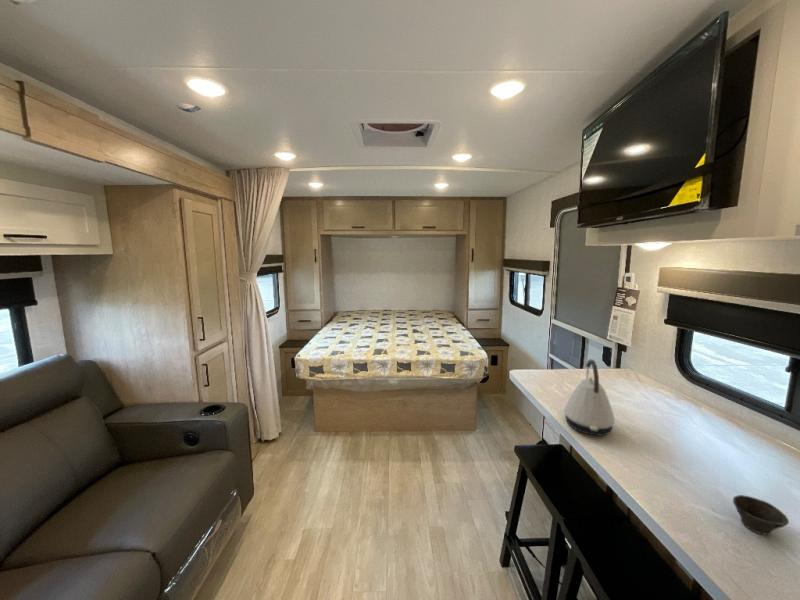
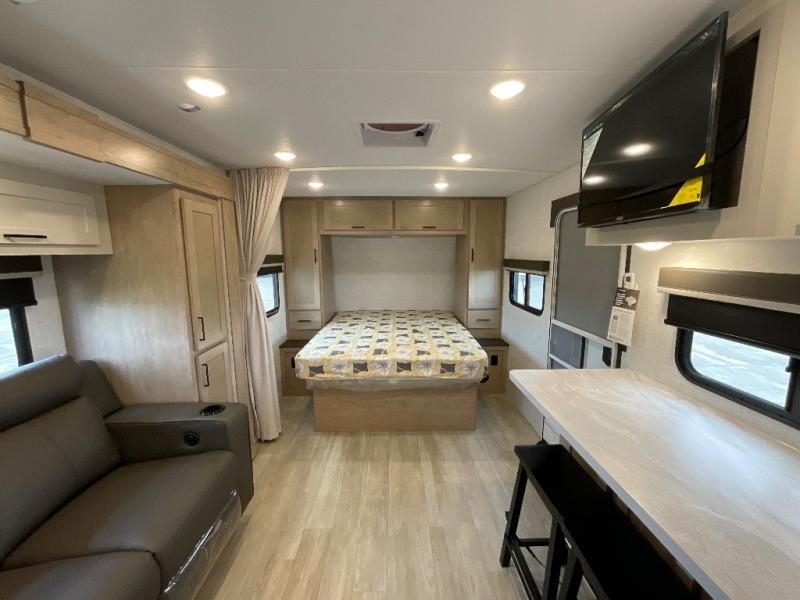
- kettle (589, 393)
- cup (760, 517)
